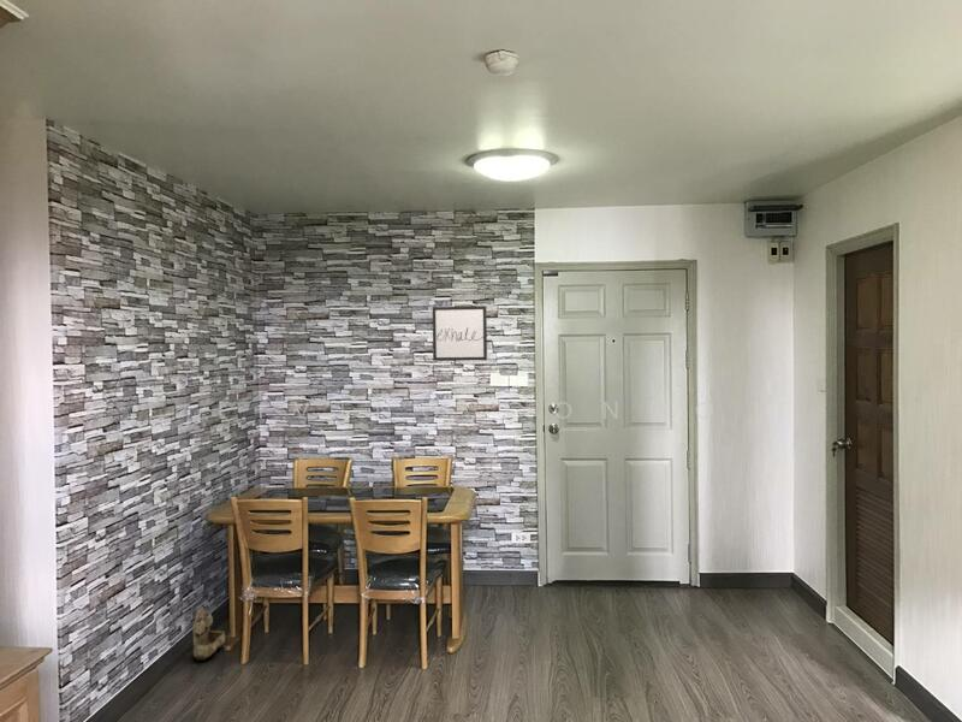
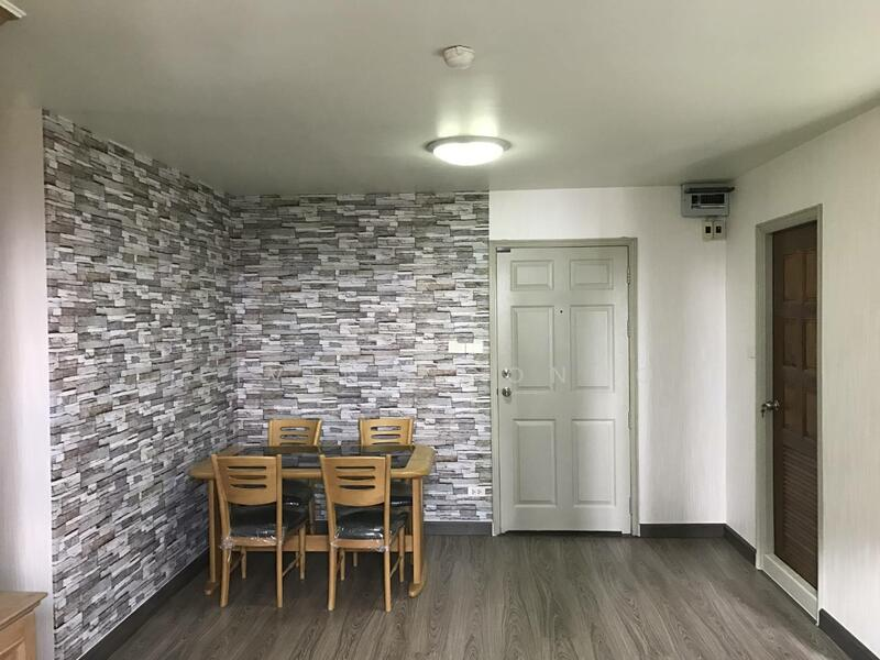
- wall art (459, 333)
- wall caddy (209, 631)
